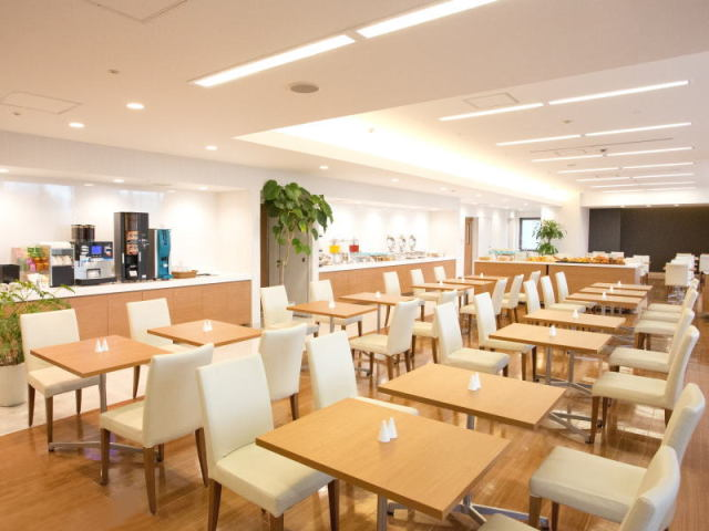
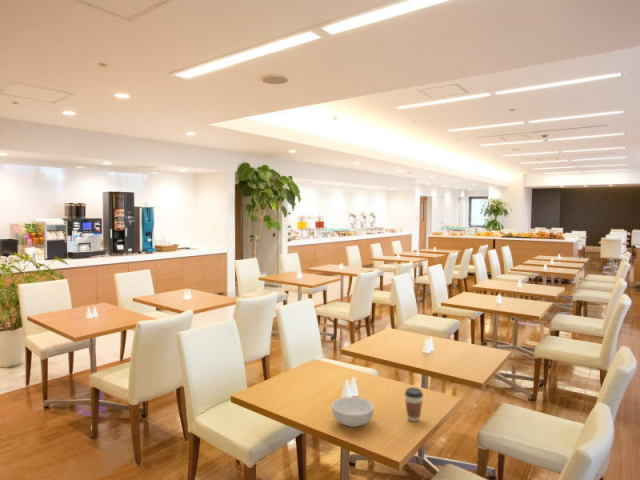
+ coffee cup (413, 404)
+ cereal bowl (352, 413)
